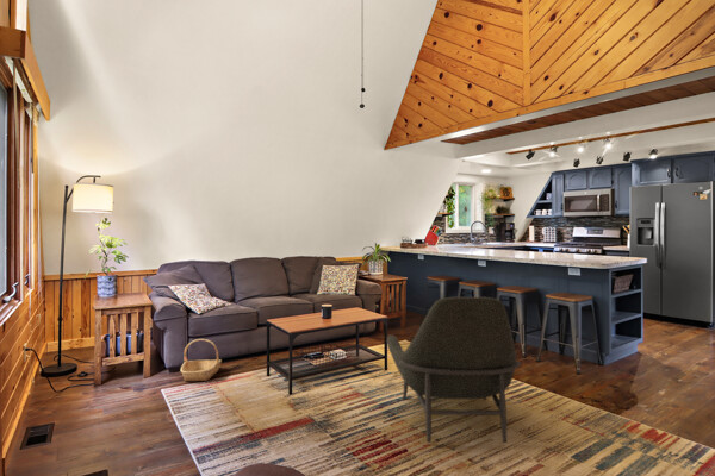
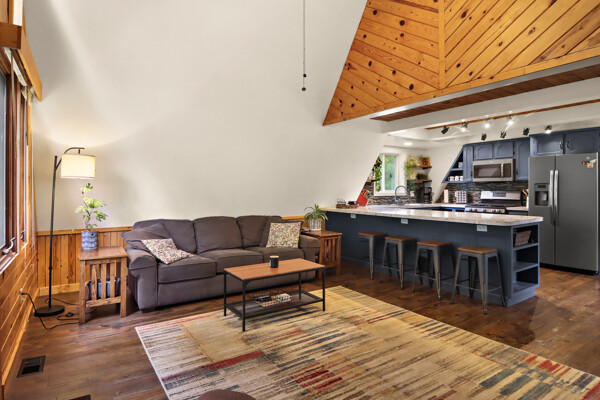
- basket (201, 361)
- armchair (453, 352)
